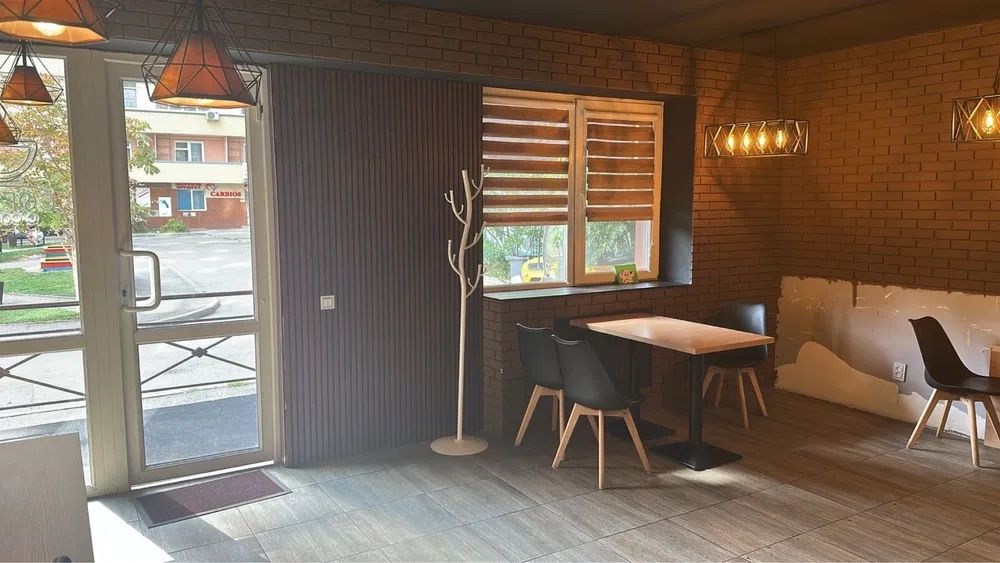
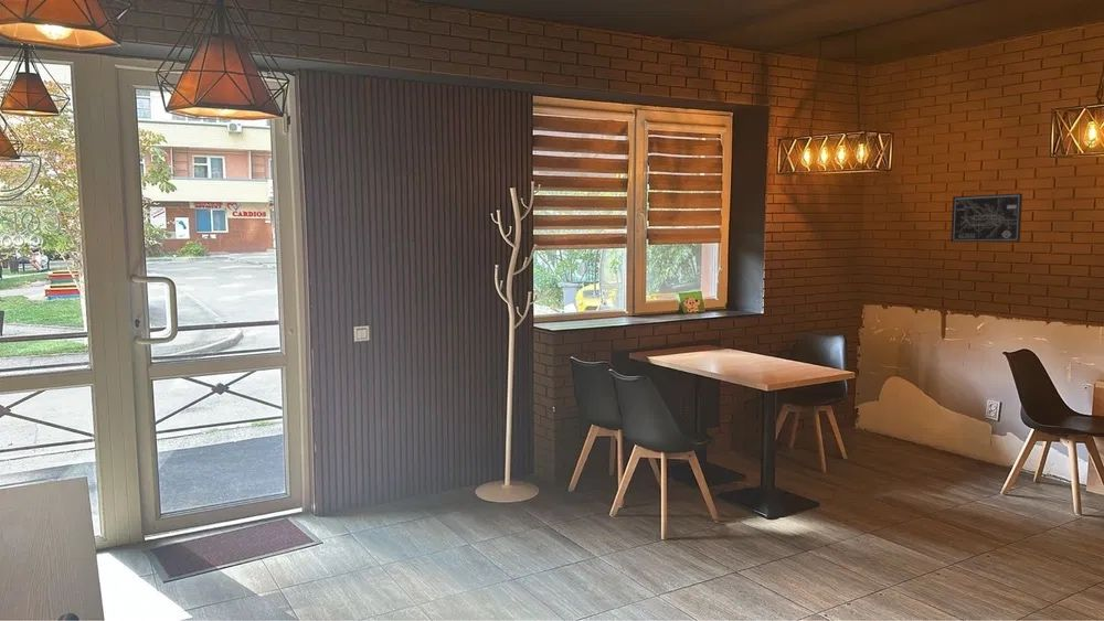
+ wall art (985, 218)
